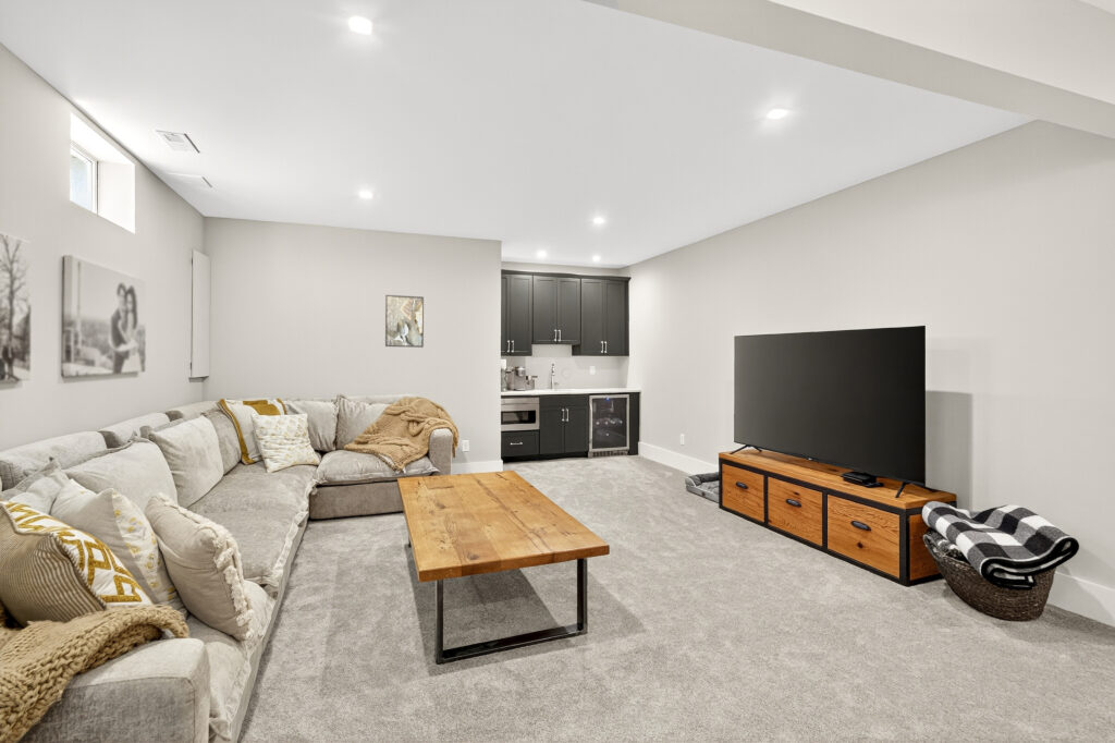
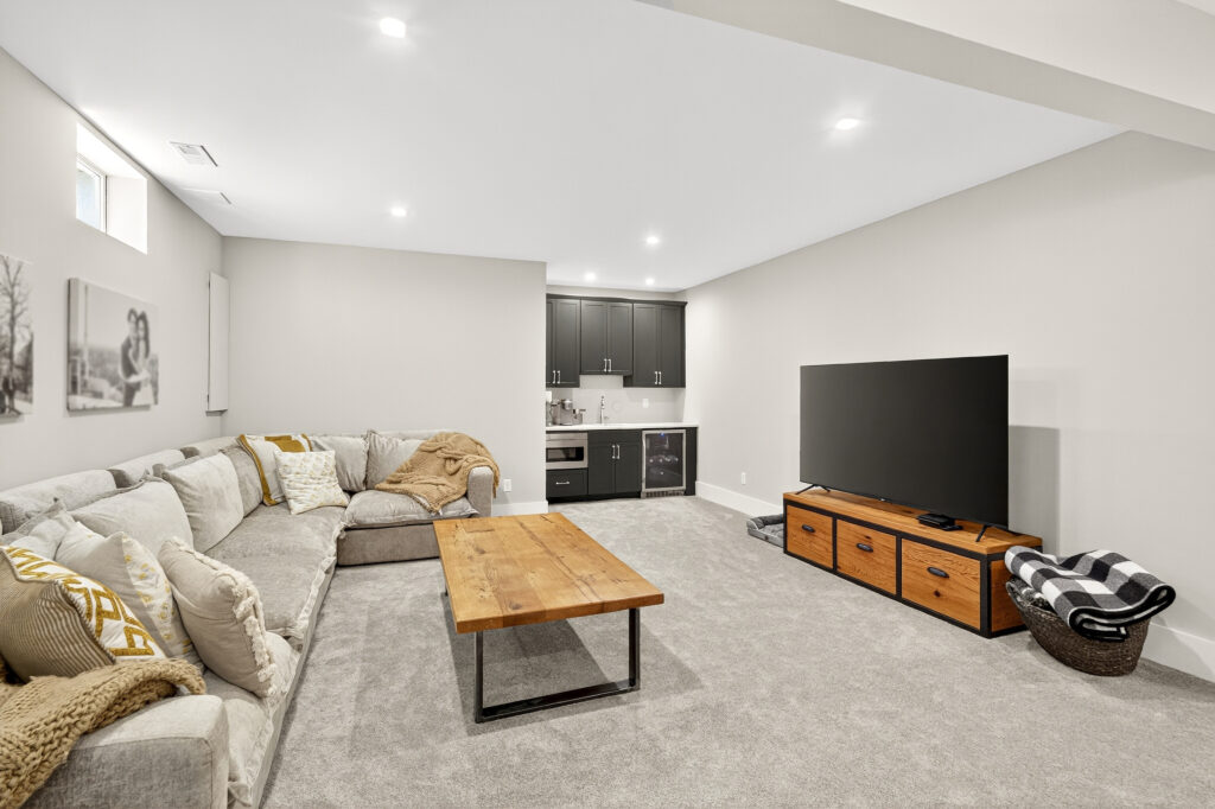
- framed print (404, 321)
